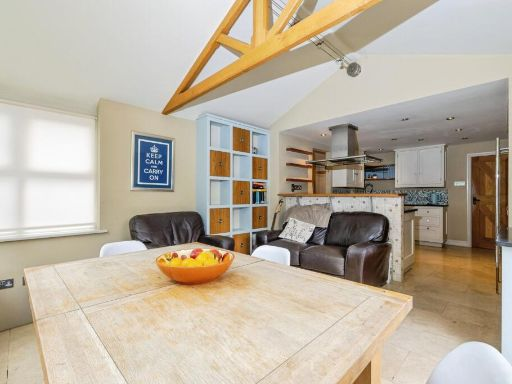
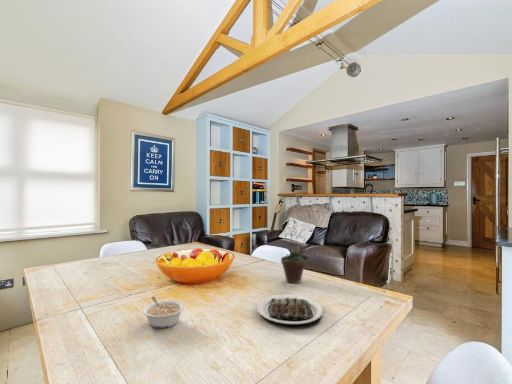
+ legume (162, 313)
+ succulent plant (293, 260)
+ plate (289, 307)
